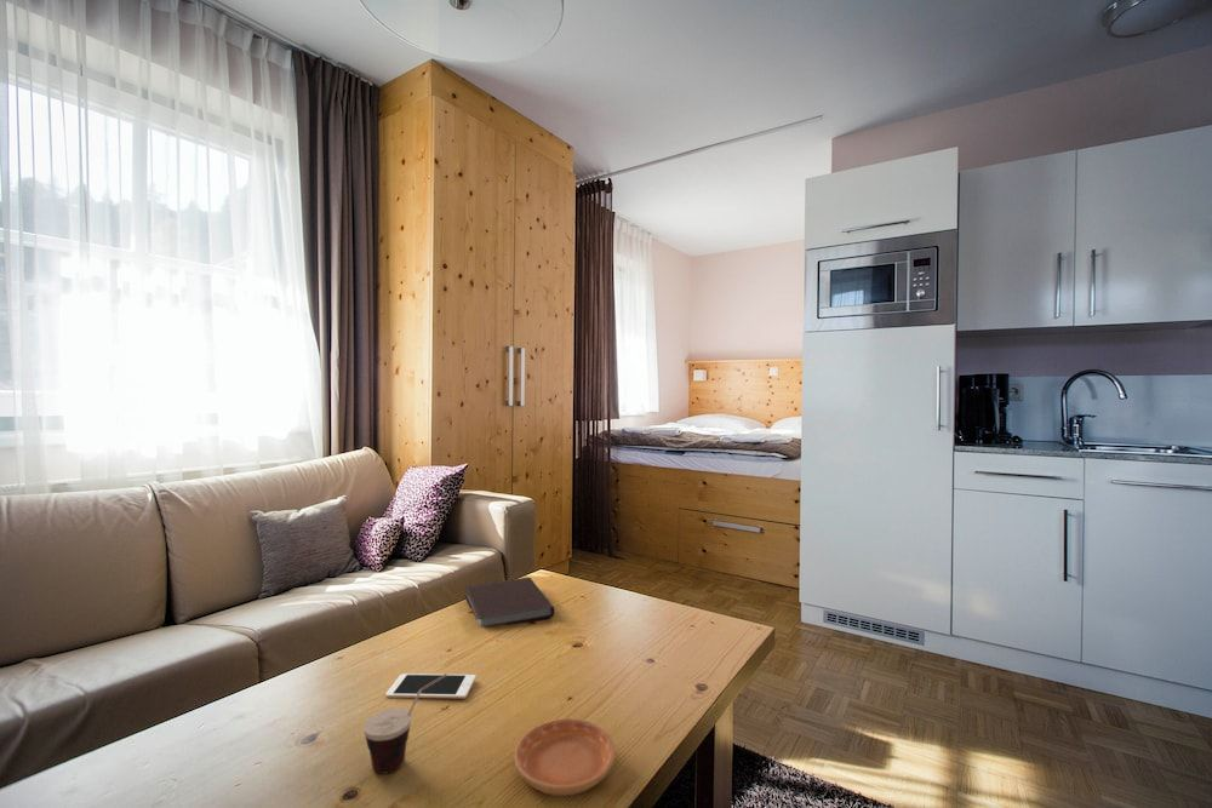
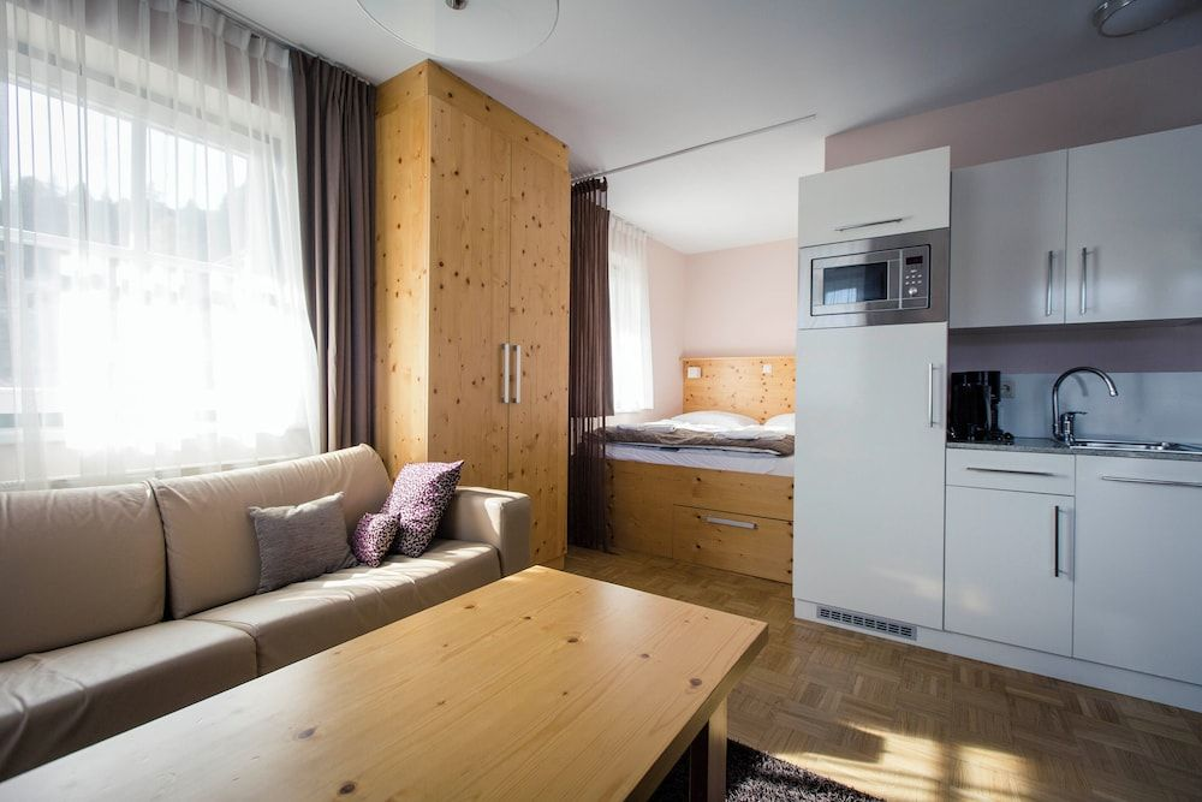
- notebook (507, 601)
- cell phone (431, 686)
- cup (407, 721)
- saucer (565, 757)
